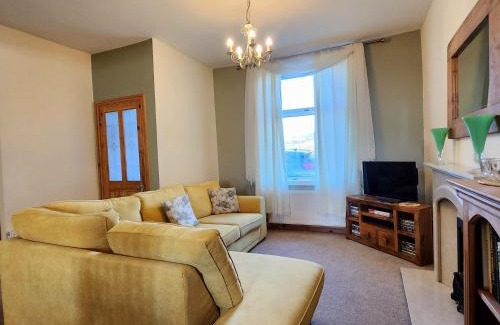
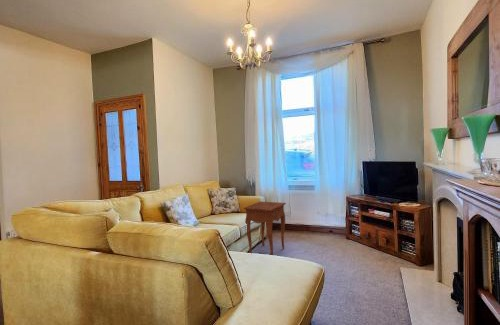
+ side table (267, 228)
